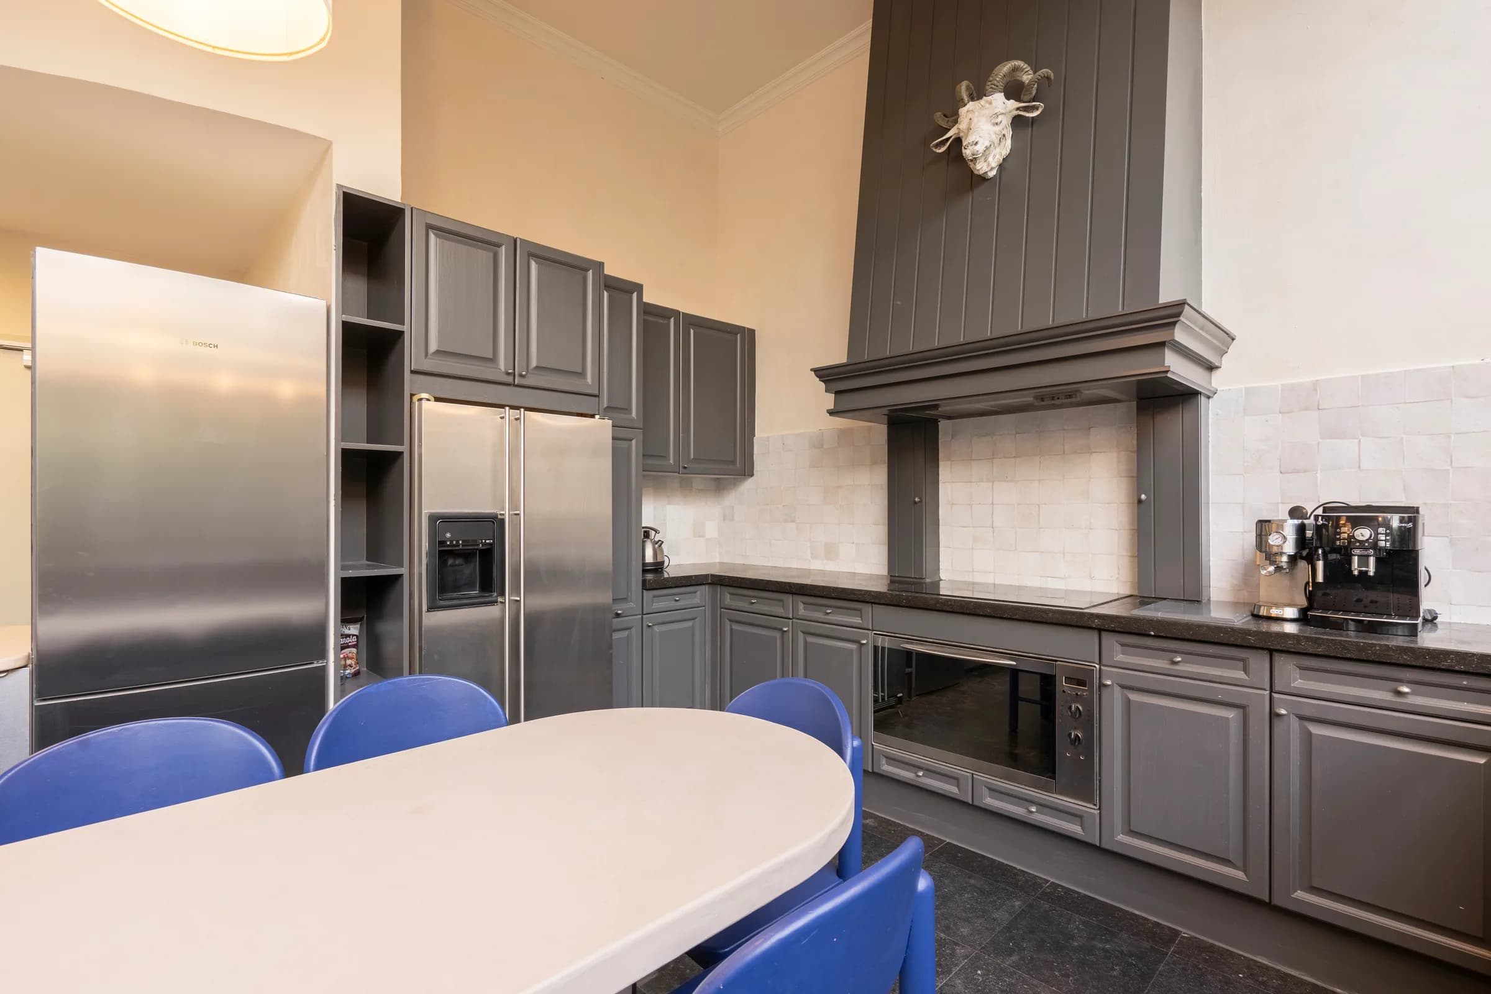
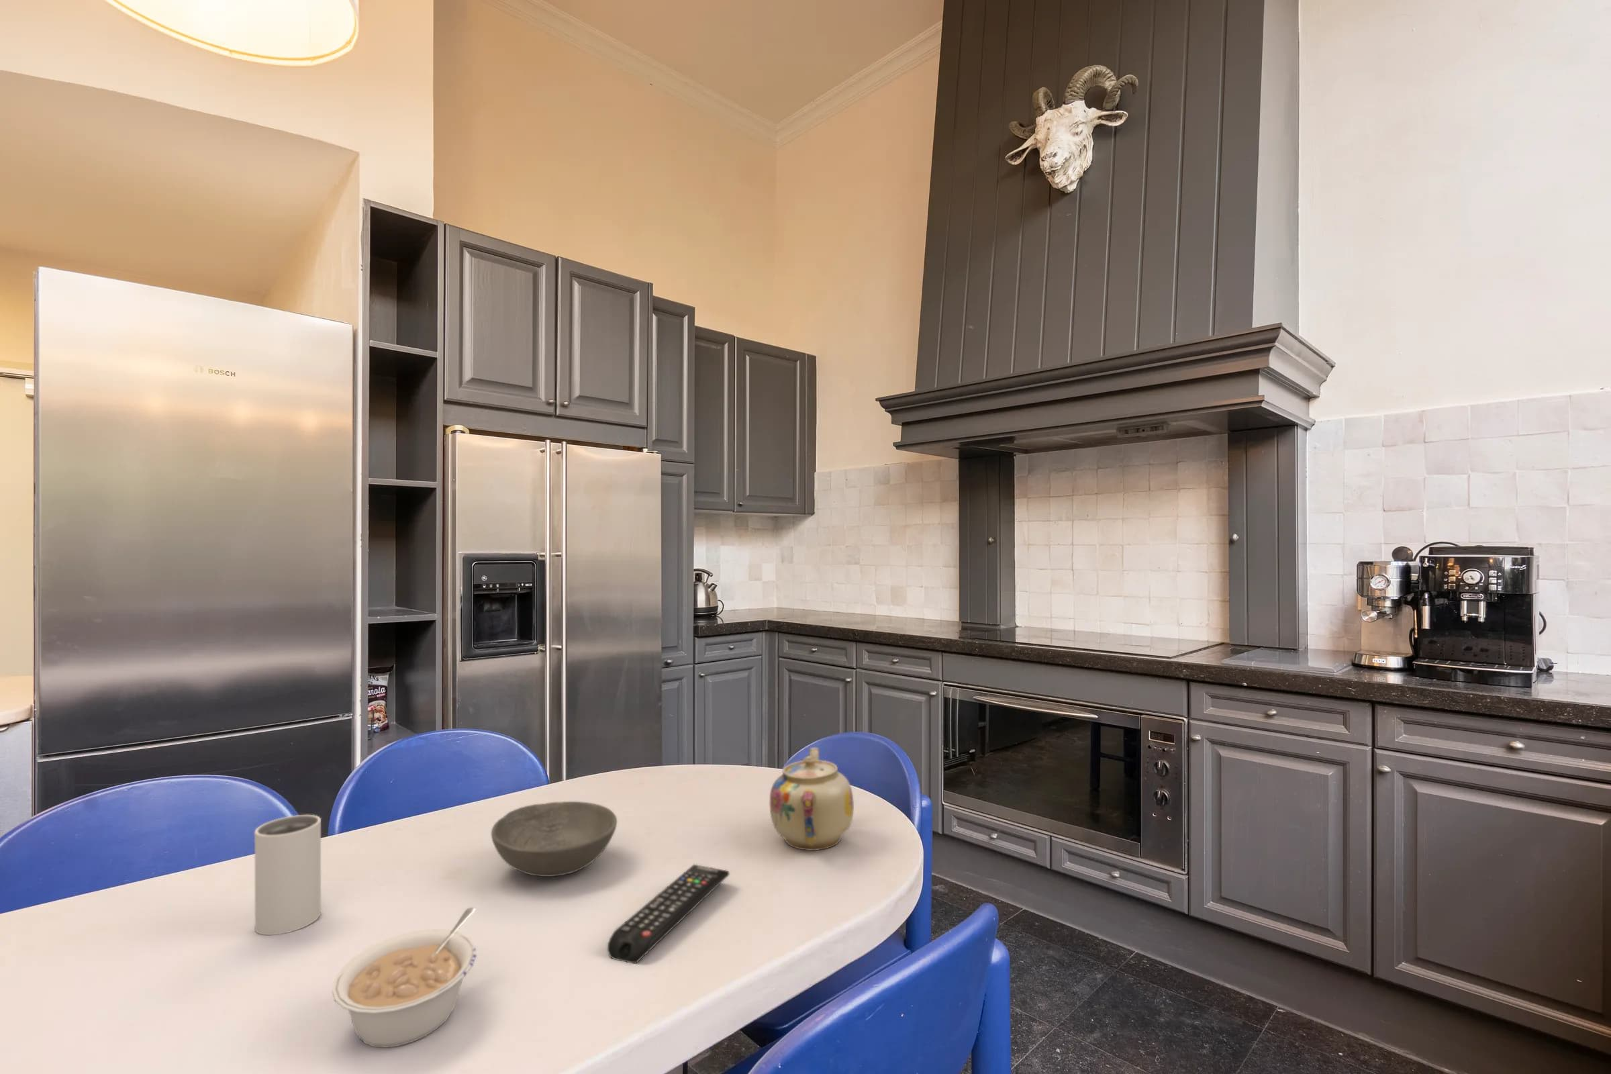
+ legume (408, 982)
+ teapot (809, 796)
+ mug (292, 868)
+ remote control (674, 906)
+ soup bowl (555, 843)
